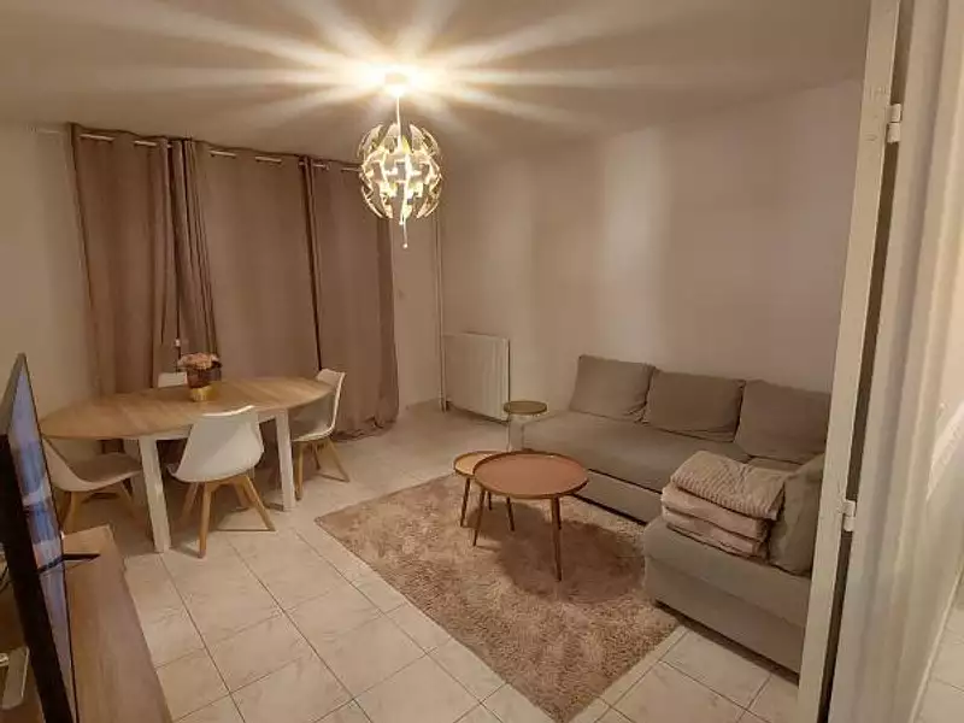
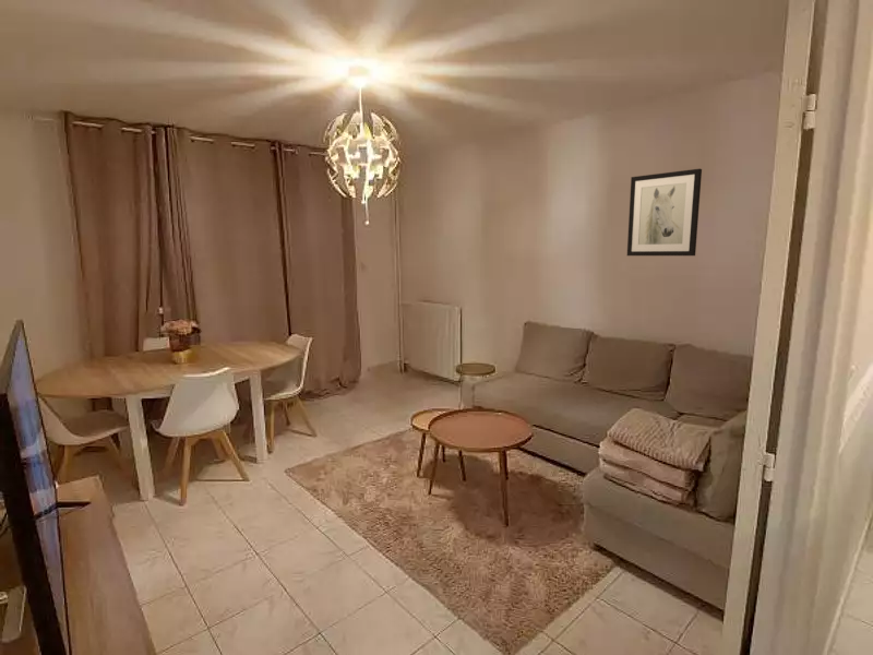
+ wall art (661, 215)
